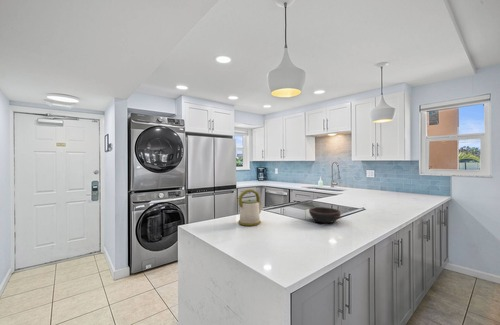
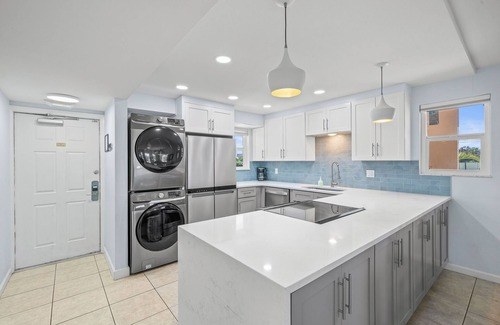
- bowl (324, 215)
- kettle (251, 206)
